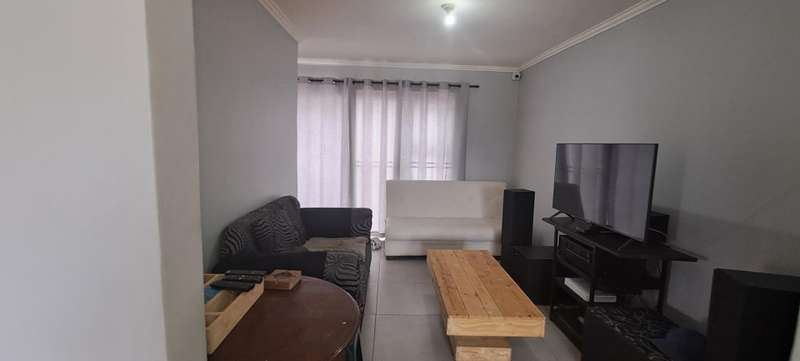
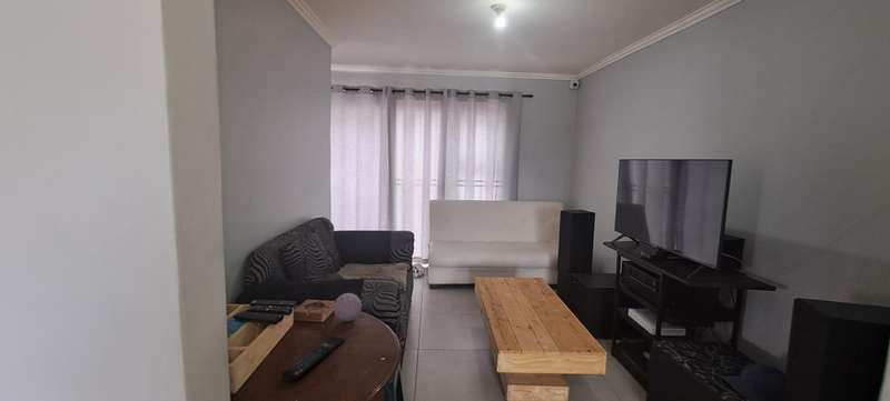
+ decorative ball (347, 307)
+ remote control (315, 355)
